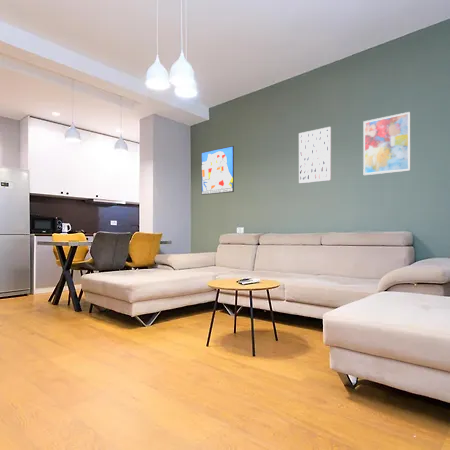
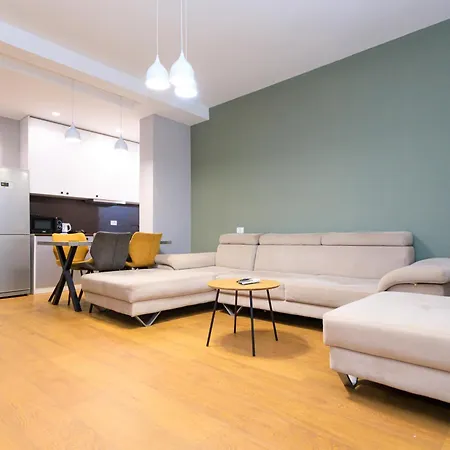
- wall art (314, 156)
- wall art (216, 171)
- wall art (385, 144)
